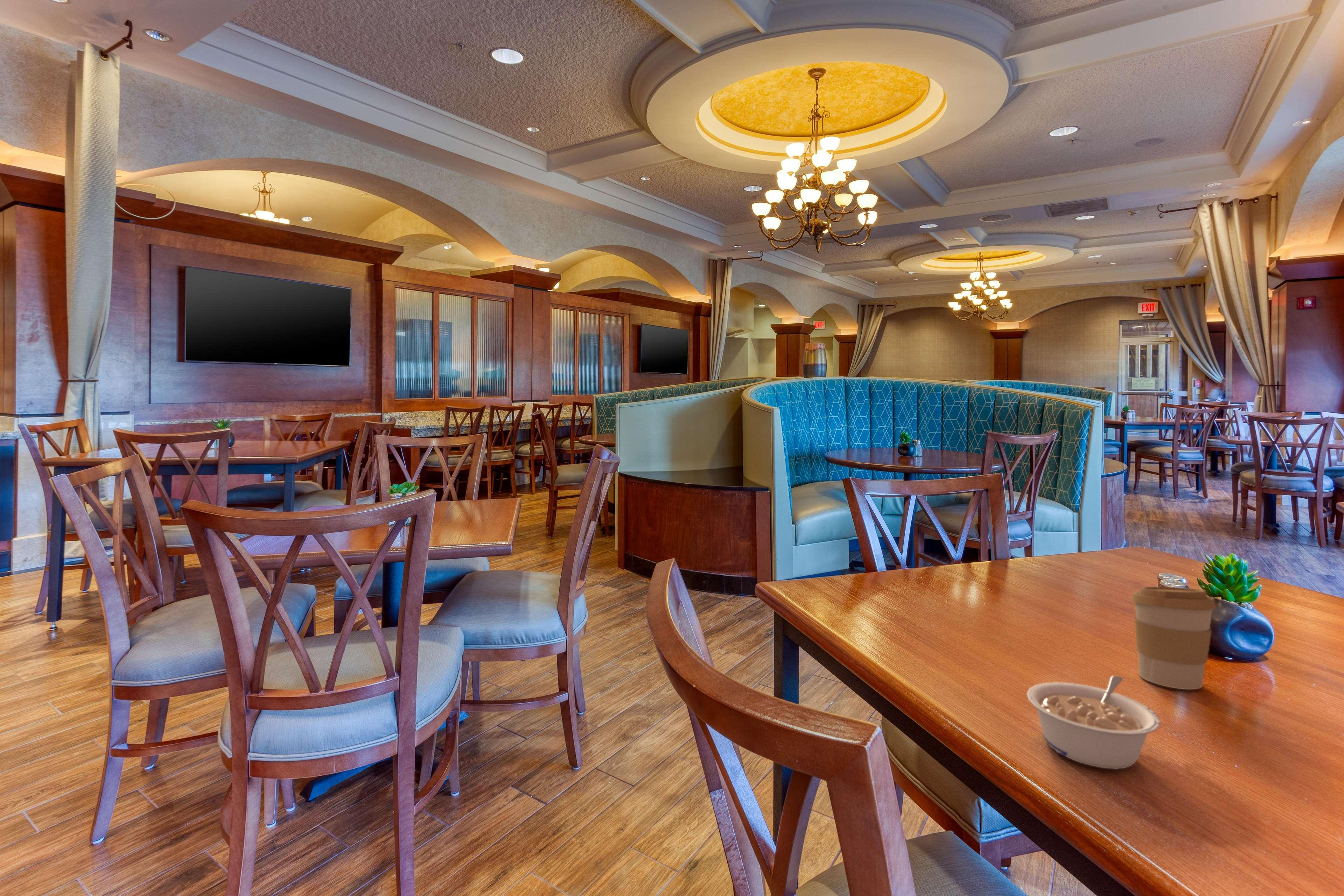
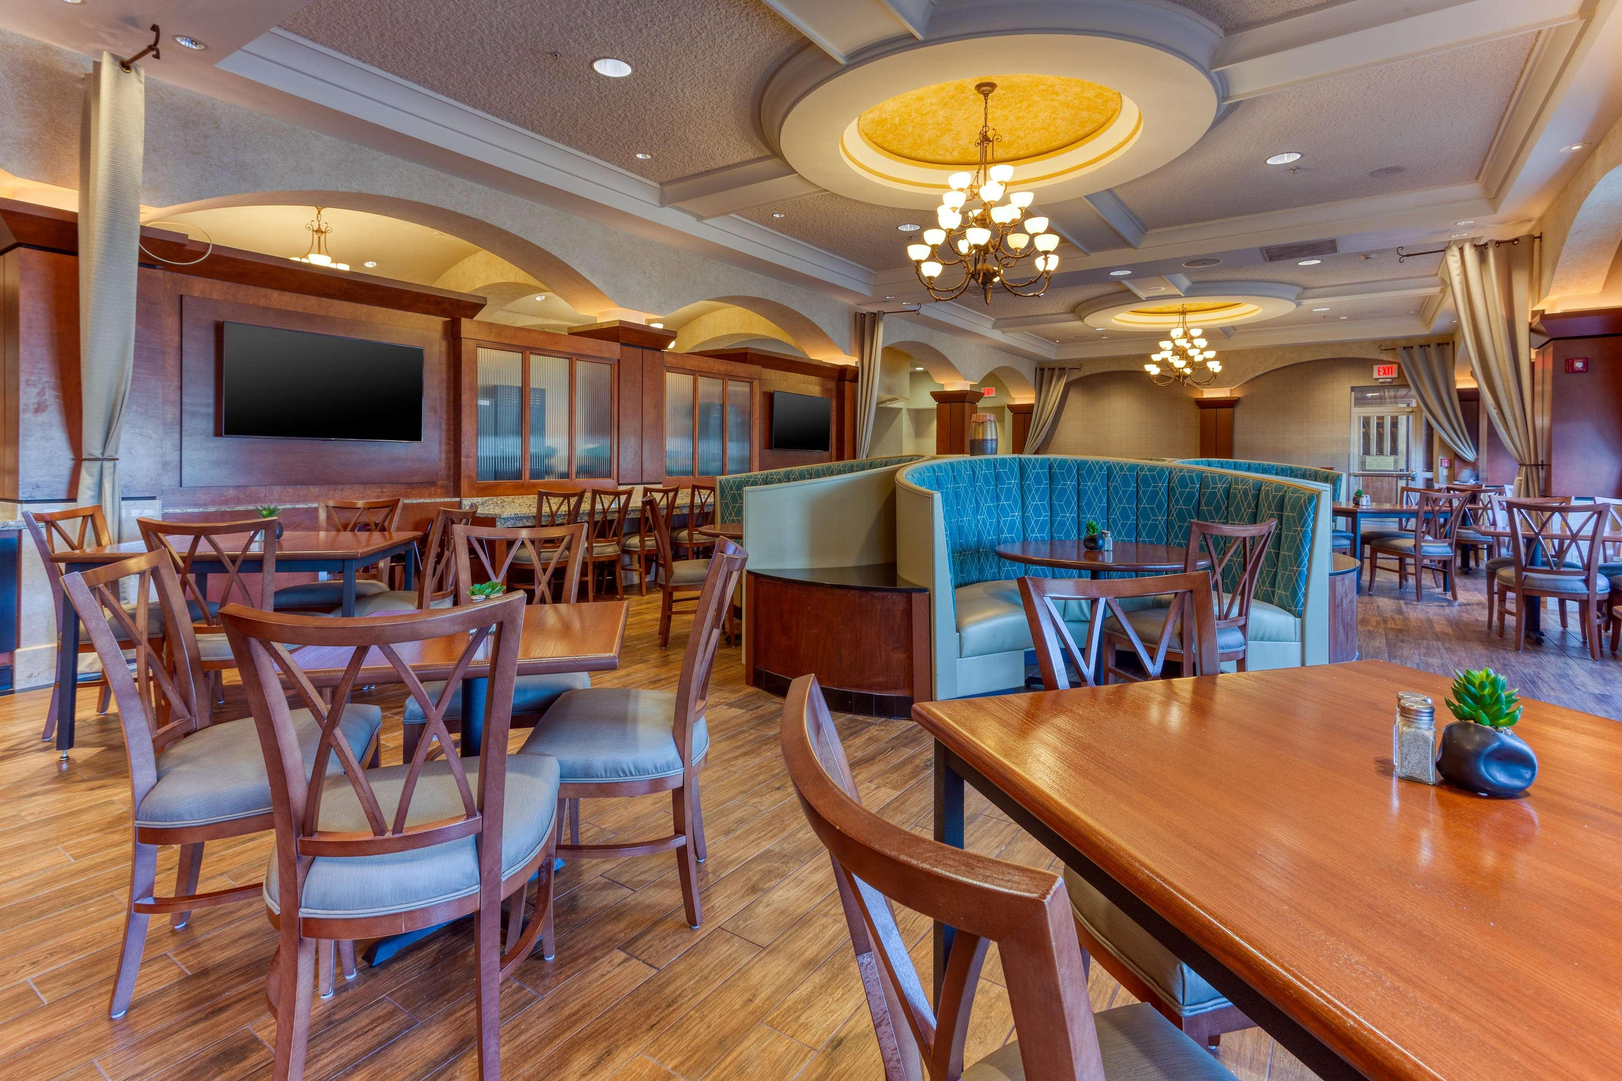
- coffee cup (1171, 633)
- legume (1088, 720)
